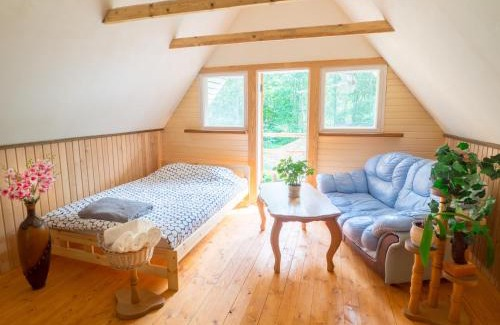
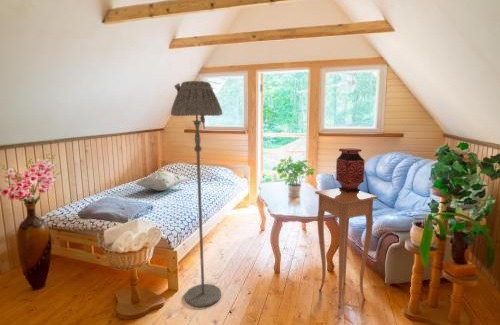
+ decorative pillow (162, 180)
+ side table (343, 245)
+ vase (349, 170)
+ floor lamp (199, 194)
